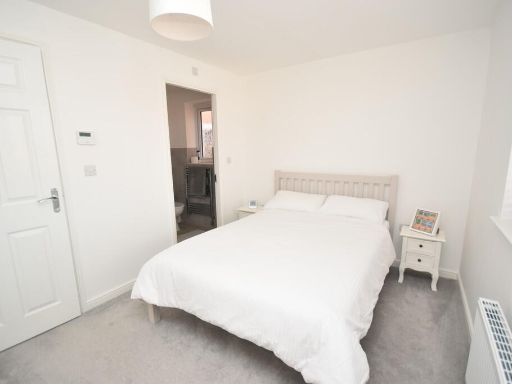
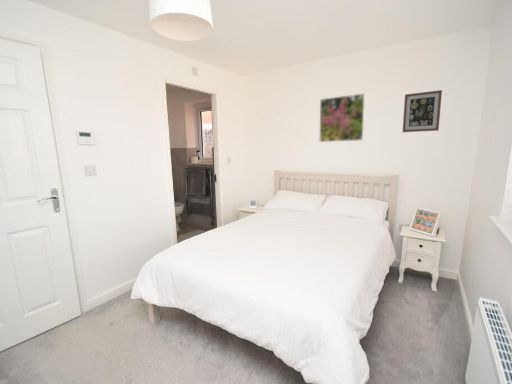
+ wall art (421, 112)
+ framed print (341, 119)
